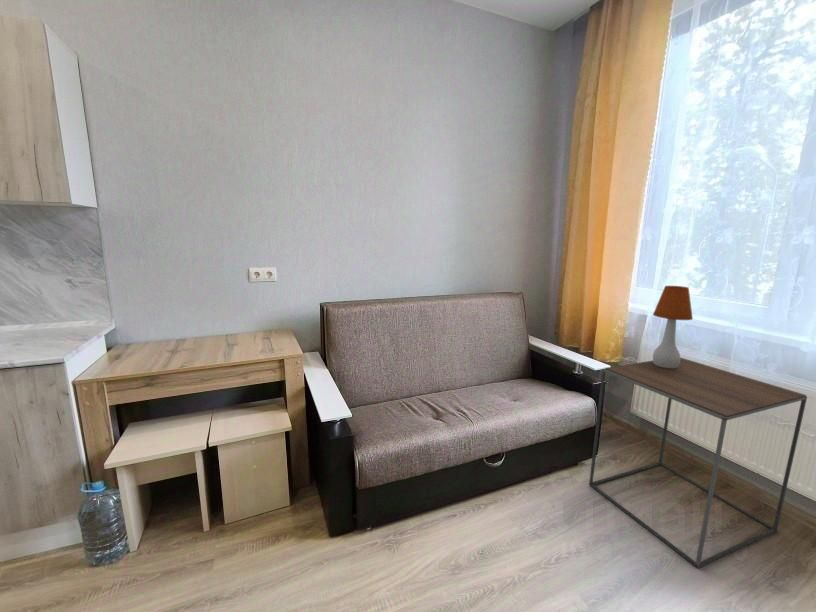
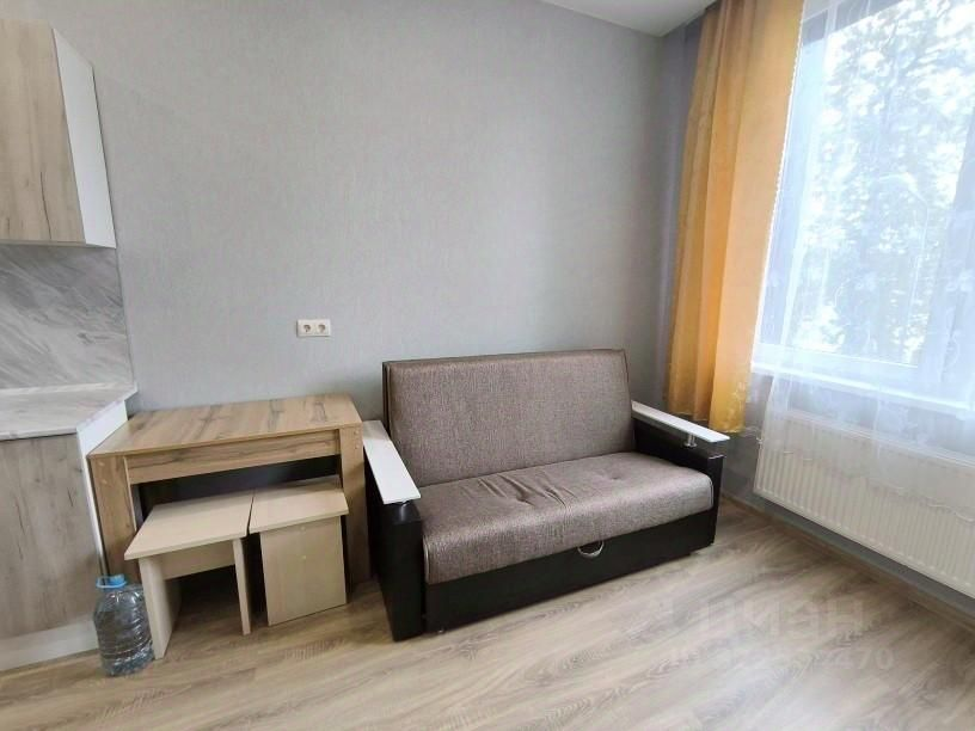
- side table (664, 444)
- table lamp (670, 326)
